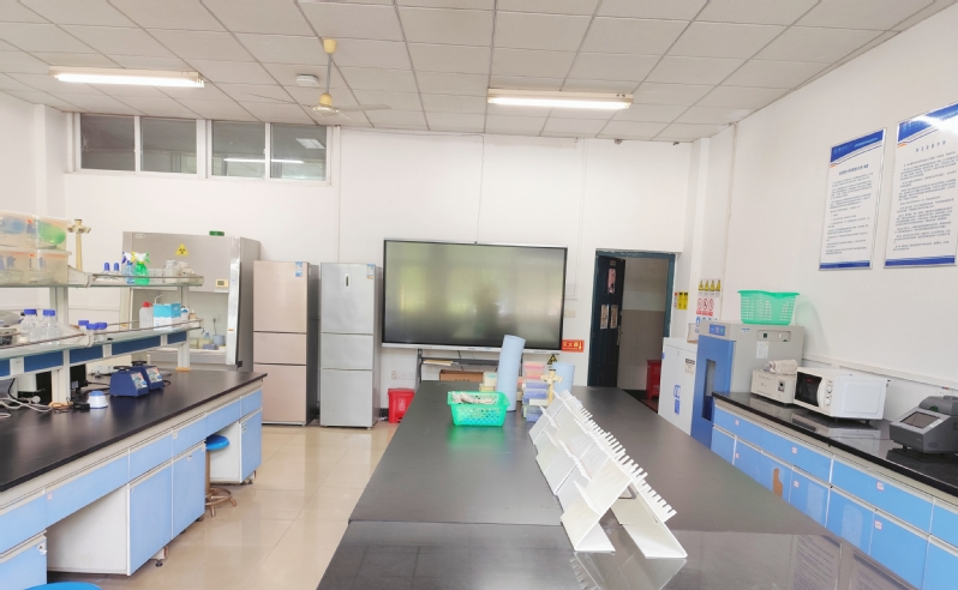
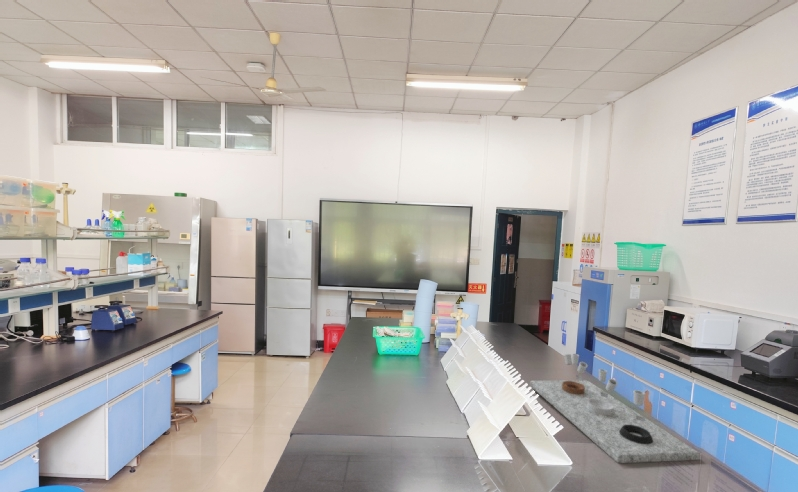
+ laboratory equipment (601, 393)
